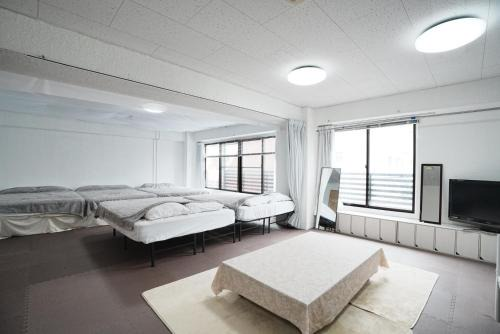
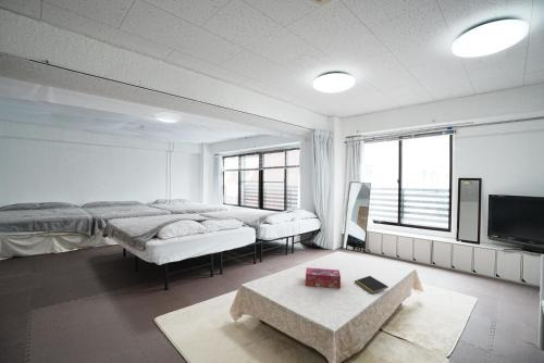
+ tissue box (322, 277)
+ notepad (370, 284)
